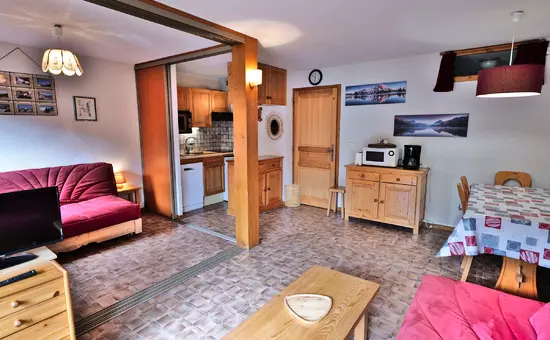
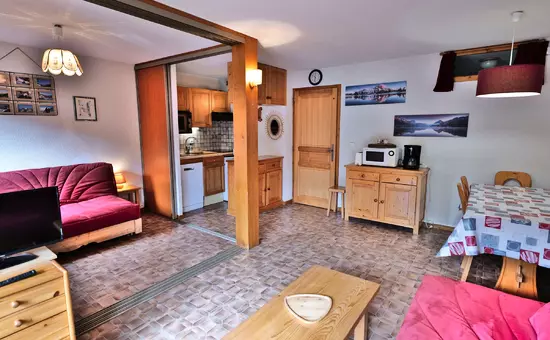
- waste bin (292, 195)
